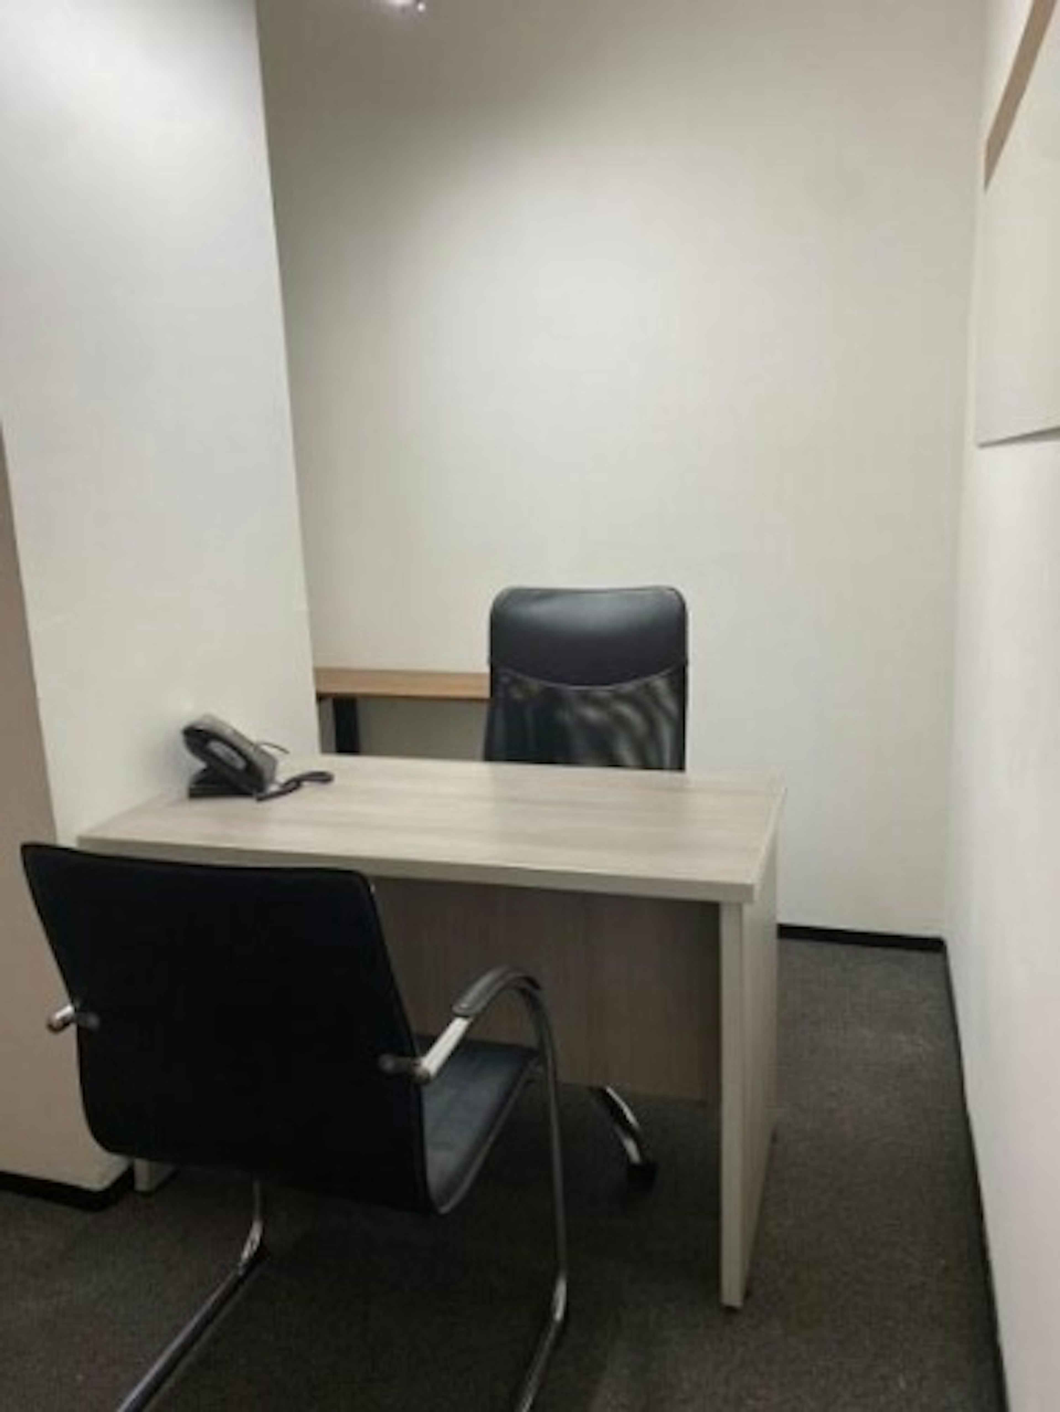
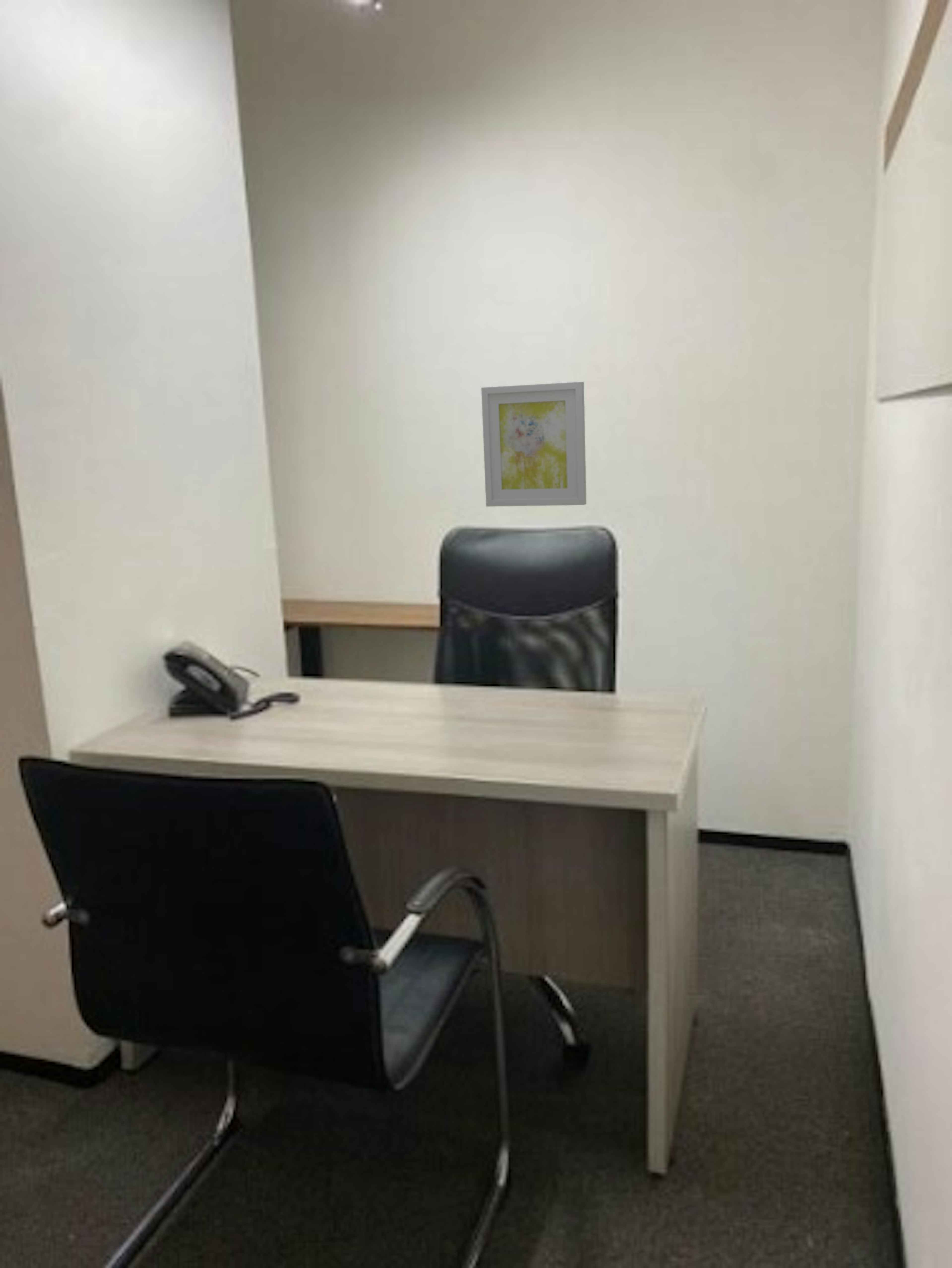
+ wall art (534, 446)
